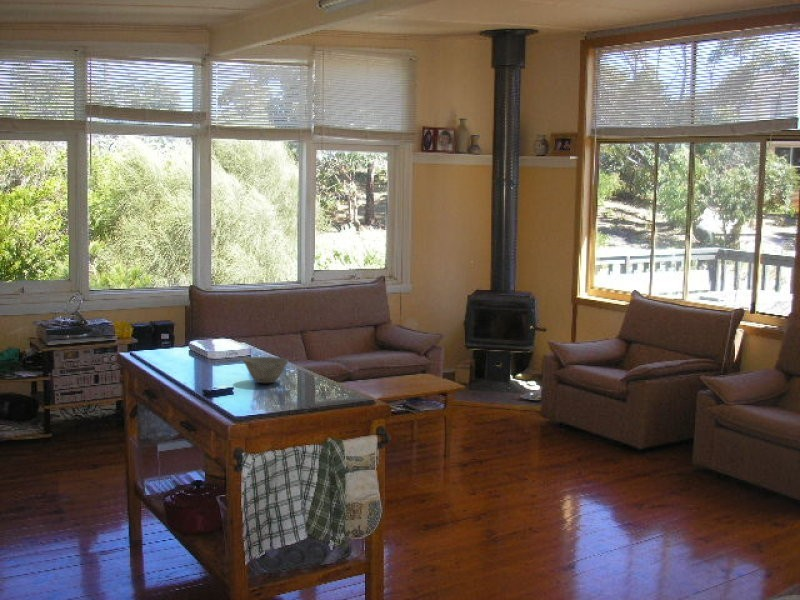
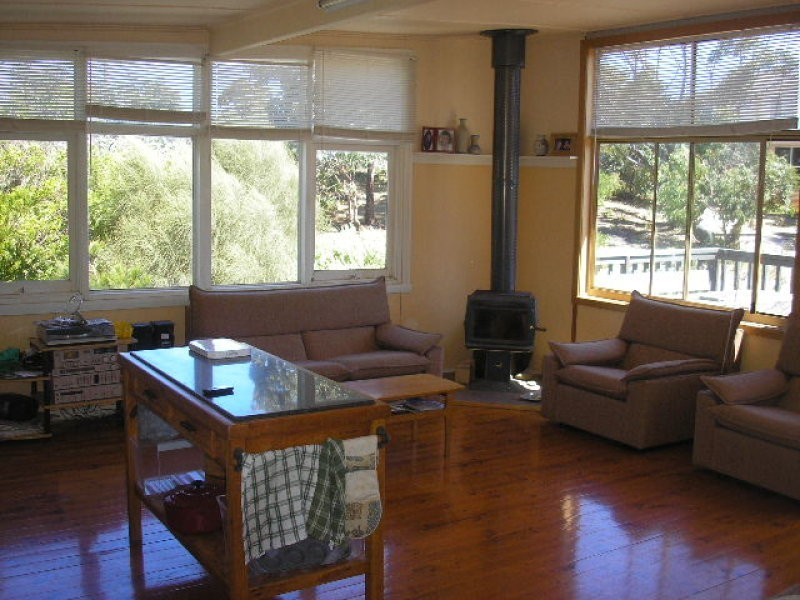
- bowl (265, 370)
